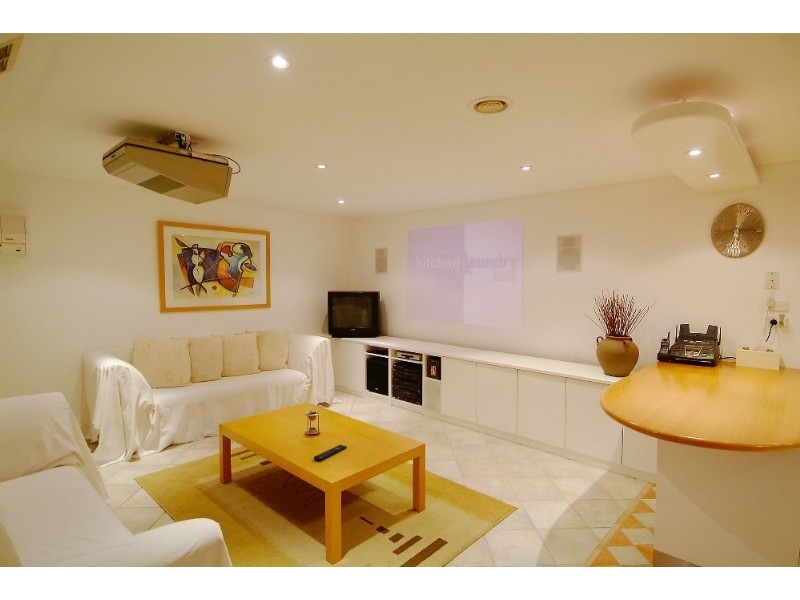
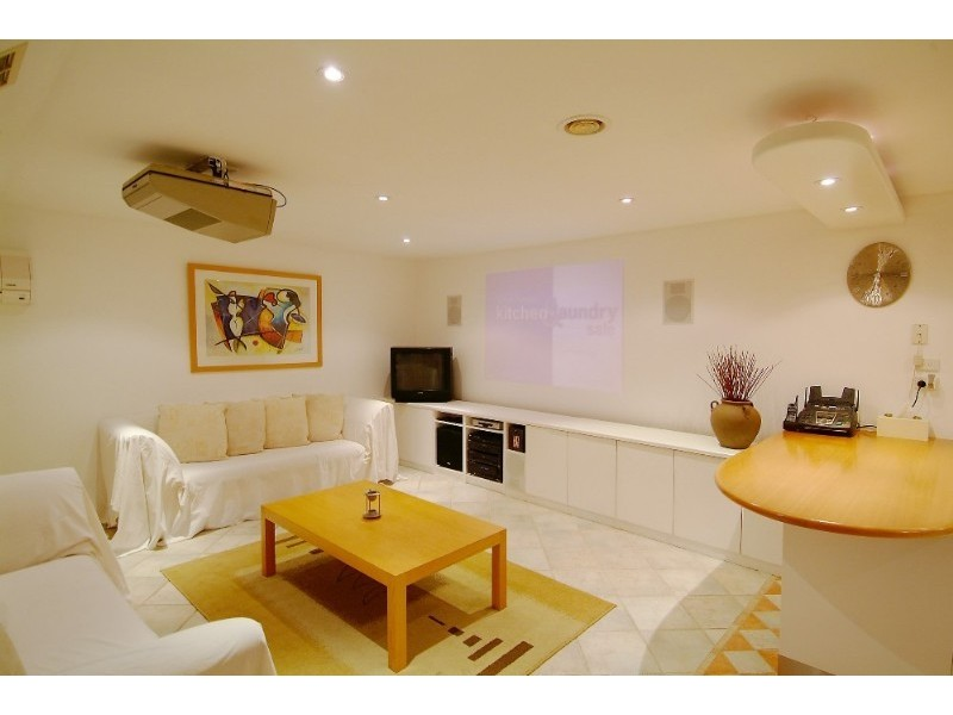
- remote control (330, 452)
